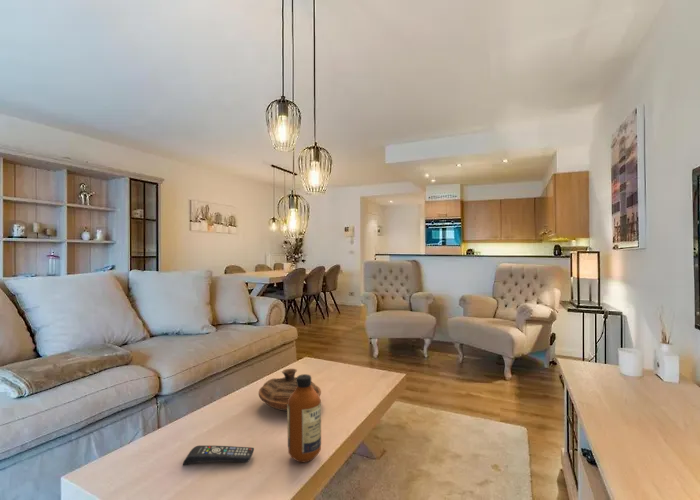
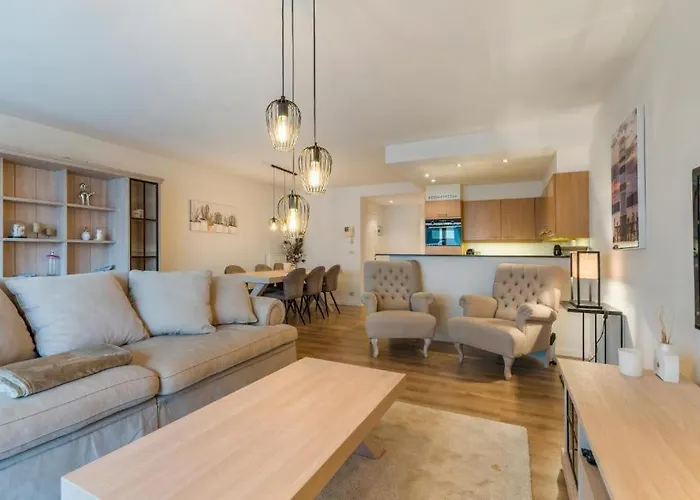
- decorative bowl (290, 388)
- bottle (304, 416)
- remote control (219, 454)
